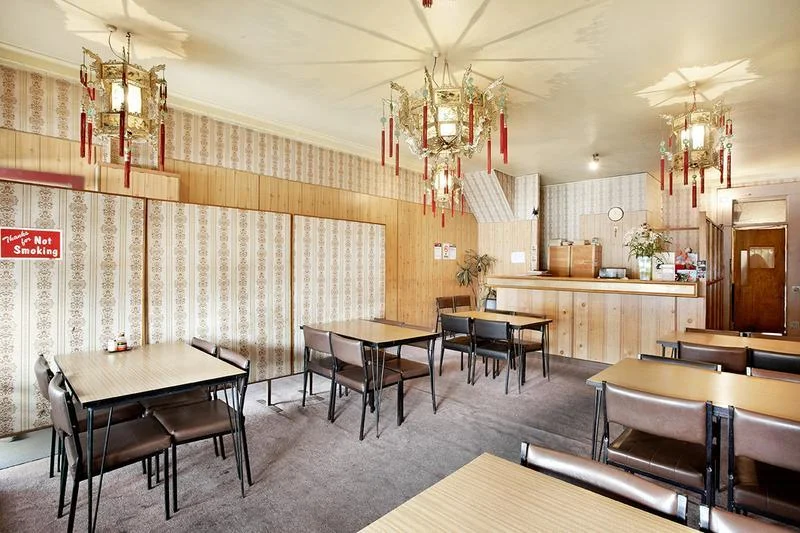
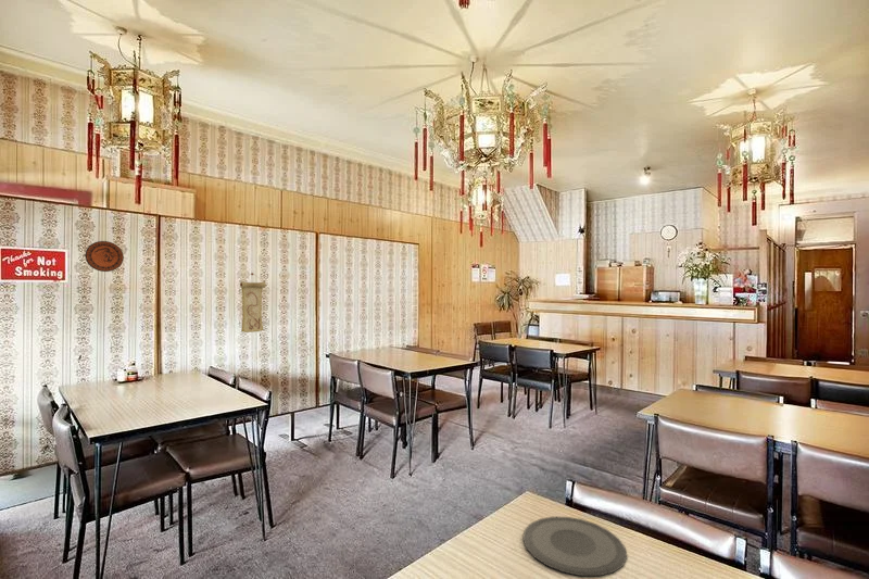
+ plate (572, 542)
+ decorative plate (104, 256)
+ wall scroll (253, 302)
